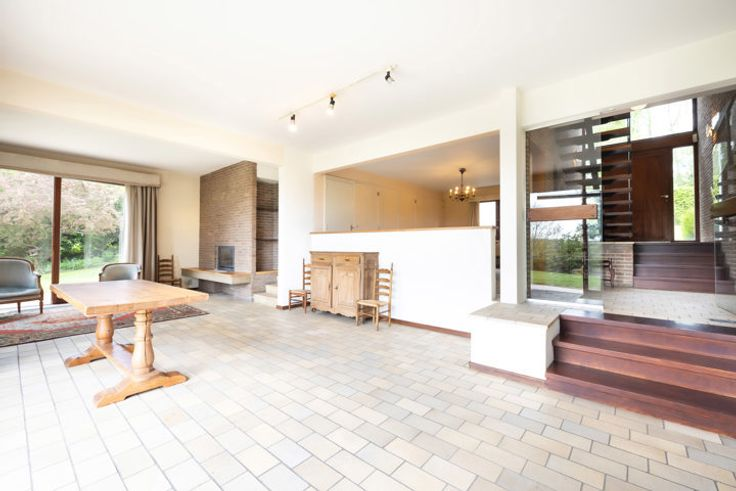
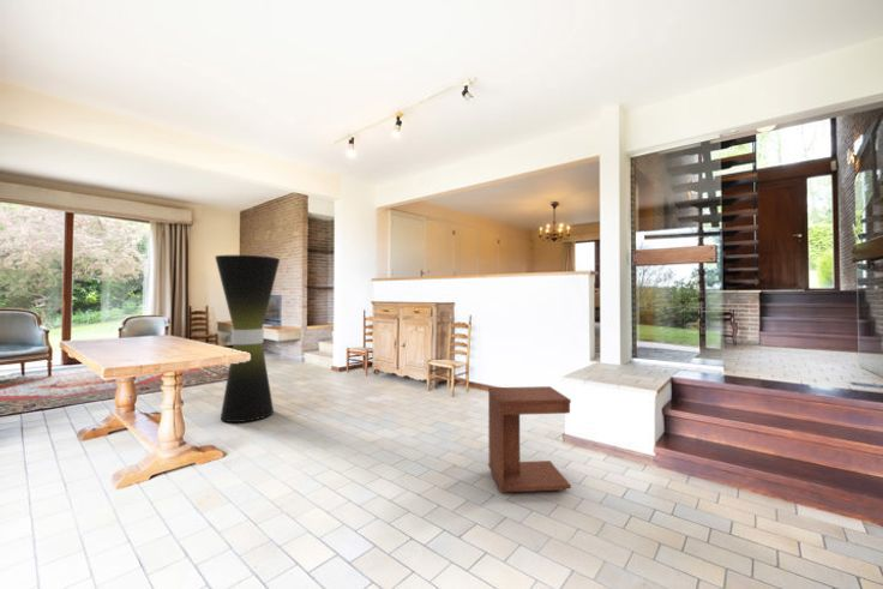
+ floor lamp (247, 336)
+ side table (518, 437)
